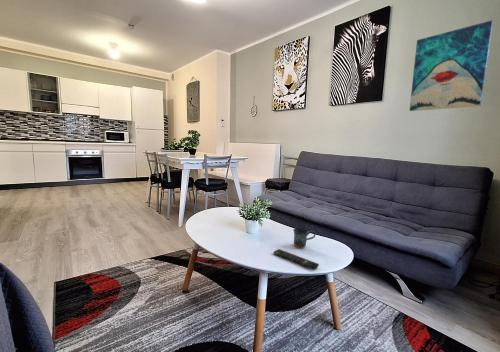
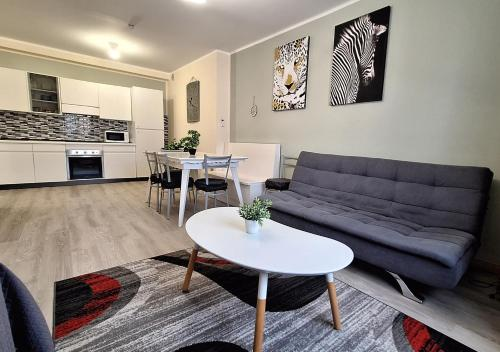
- wall art (446, 70)
- mug (302, 238)
- remote control (294, 258)
